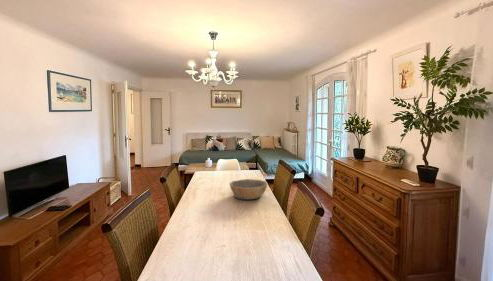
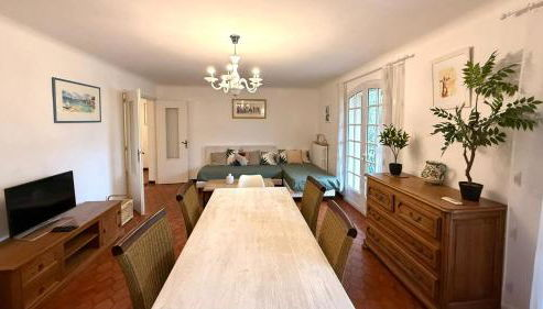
- bowl (248, 189)
